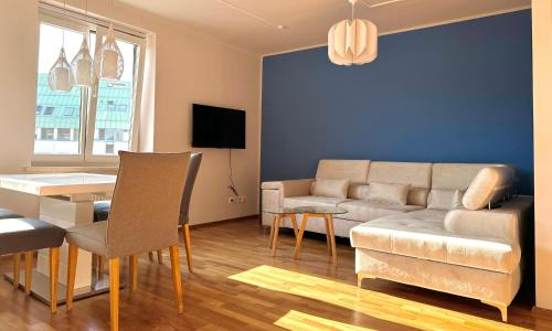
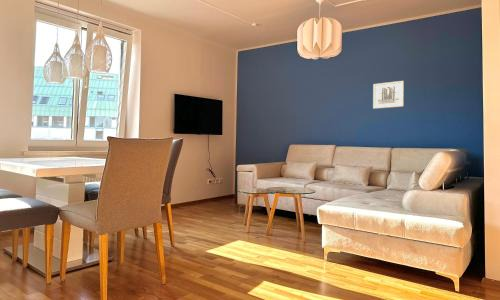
+ wall art (388, 95)
